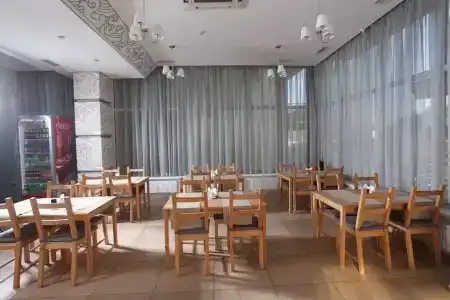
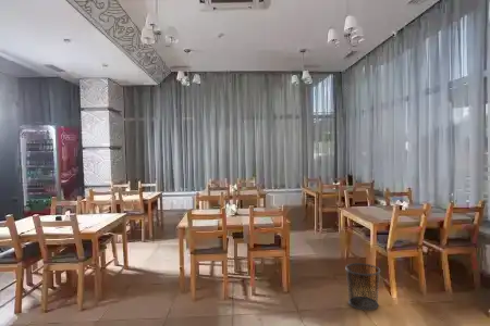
+ waste bin (363, 285)
